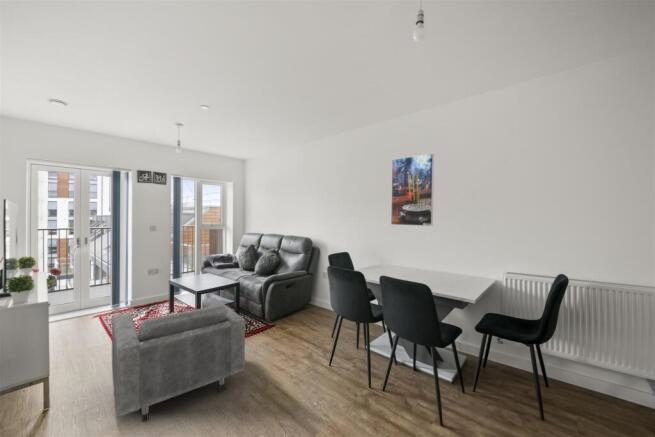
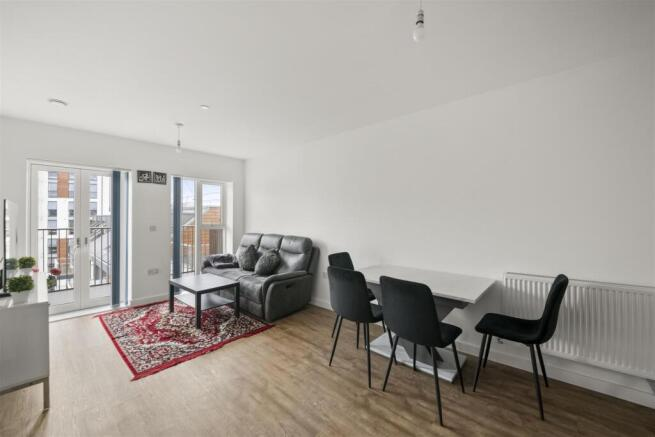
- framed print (411, 191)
- armchair (177, 343)
